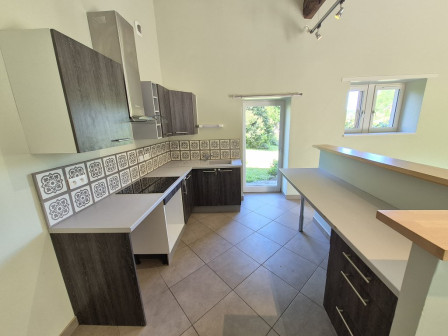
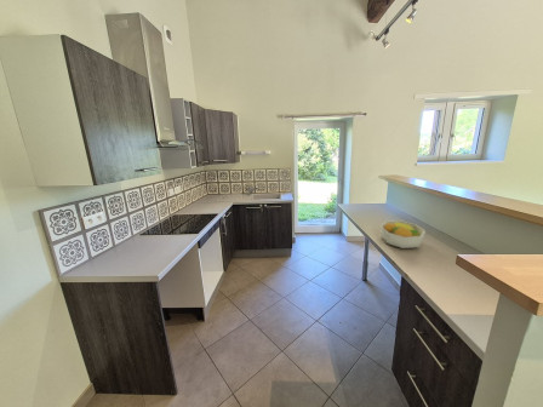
+ fruit bowl (401, 231)
